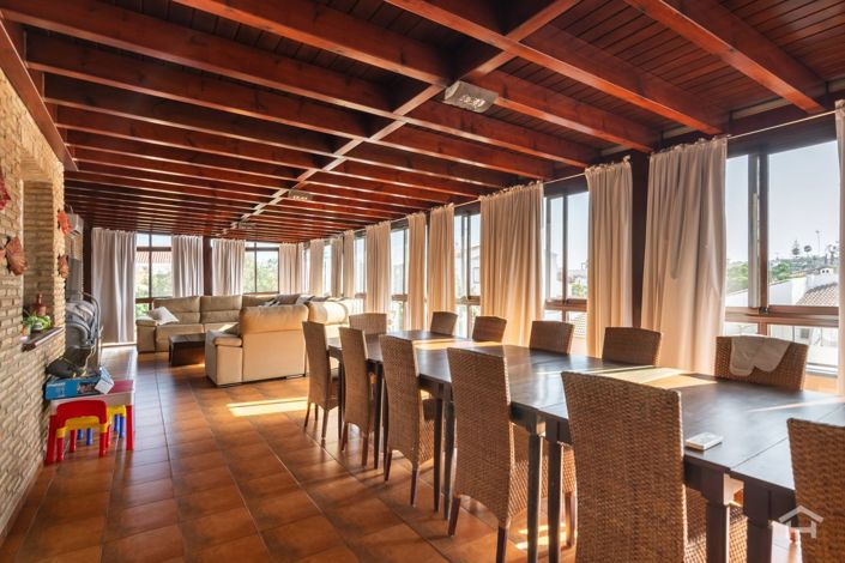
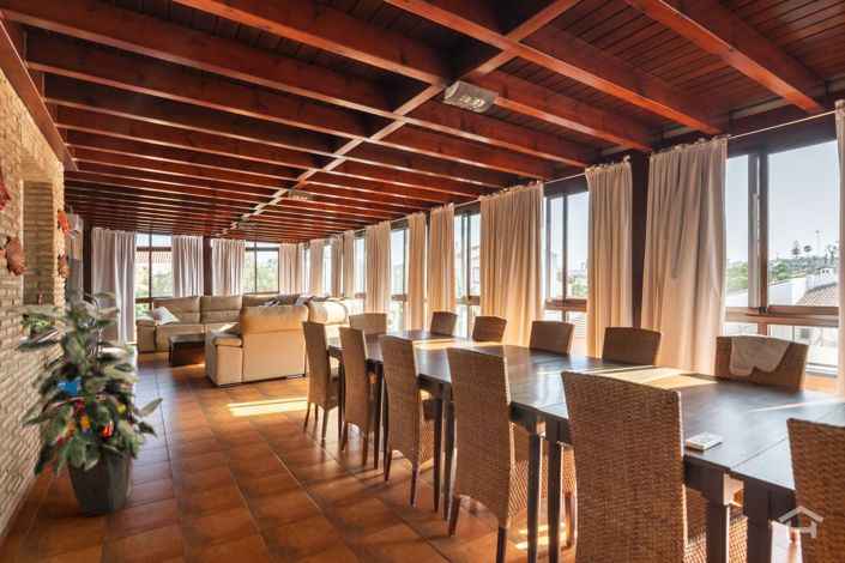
+ indoor plant (90, 402)
